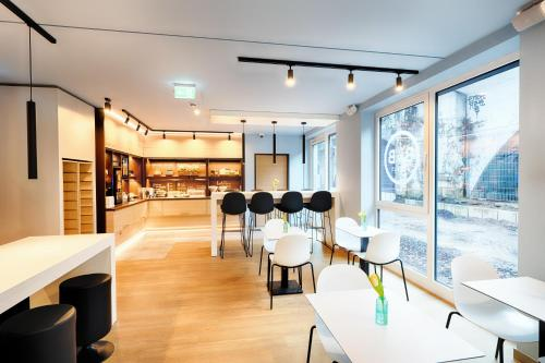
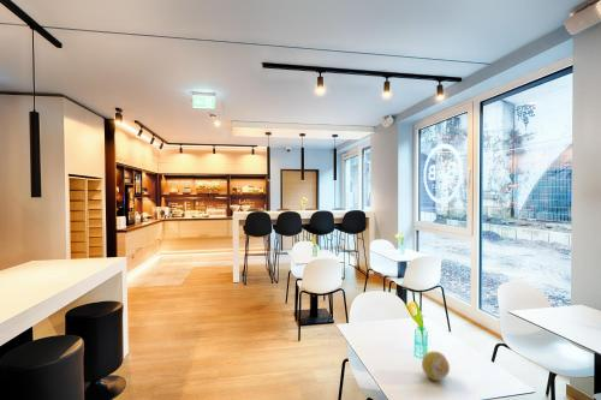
+ fruit (435, 365)
